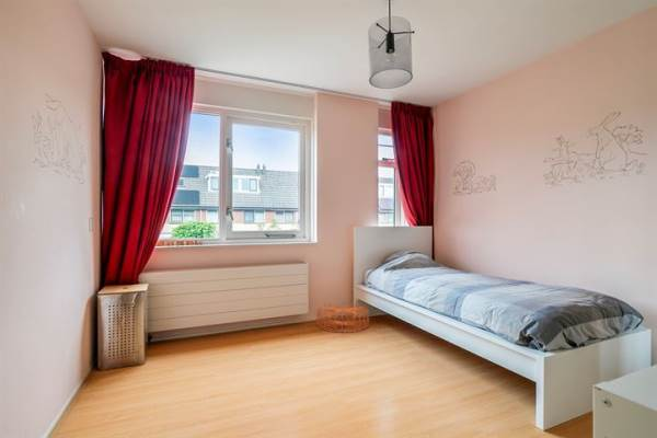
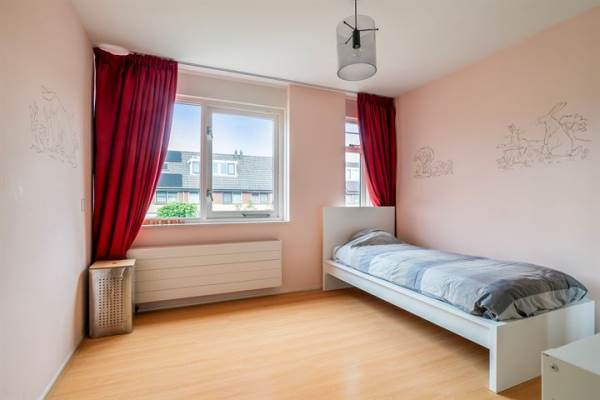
- basket (343, 315)
